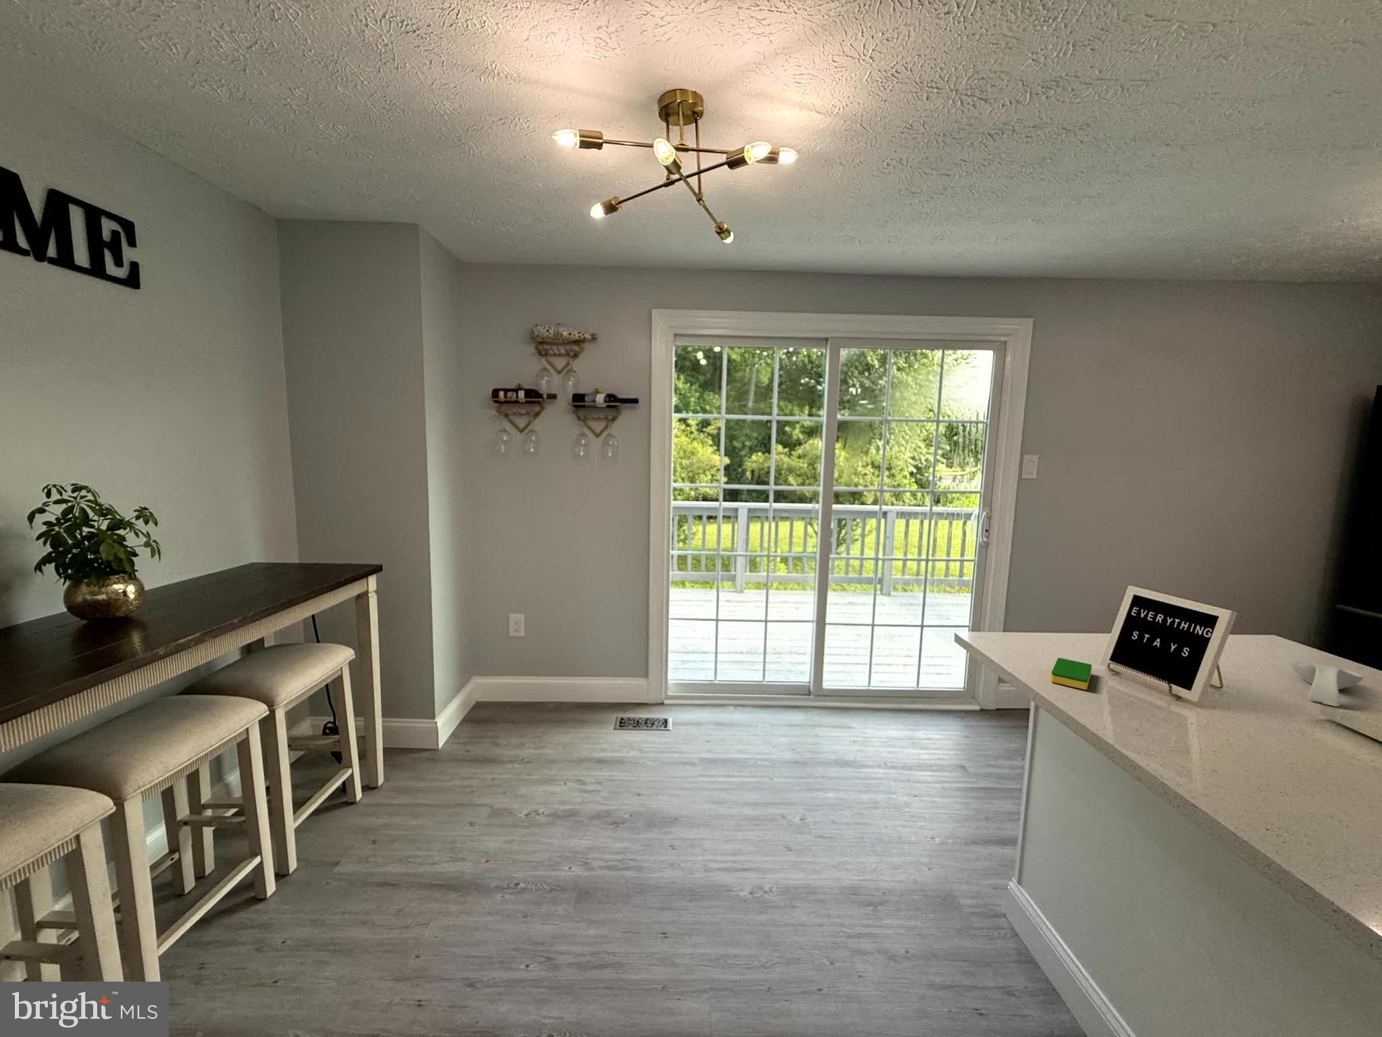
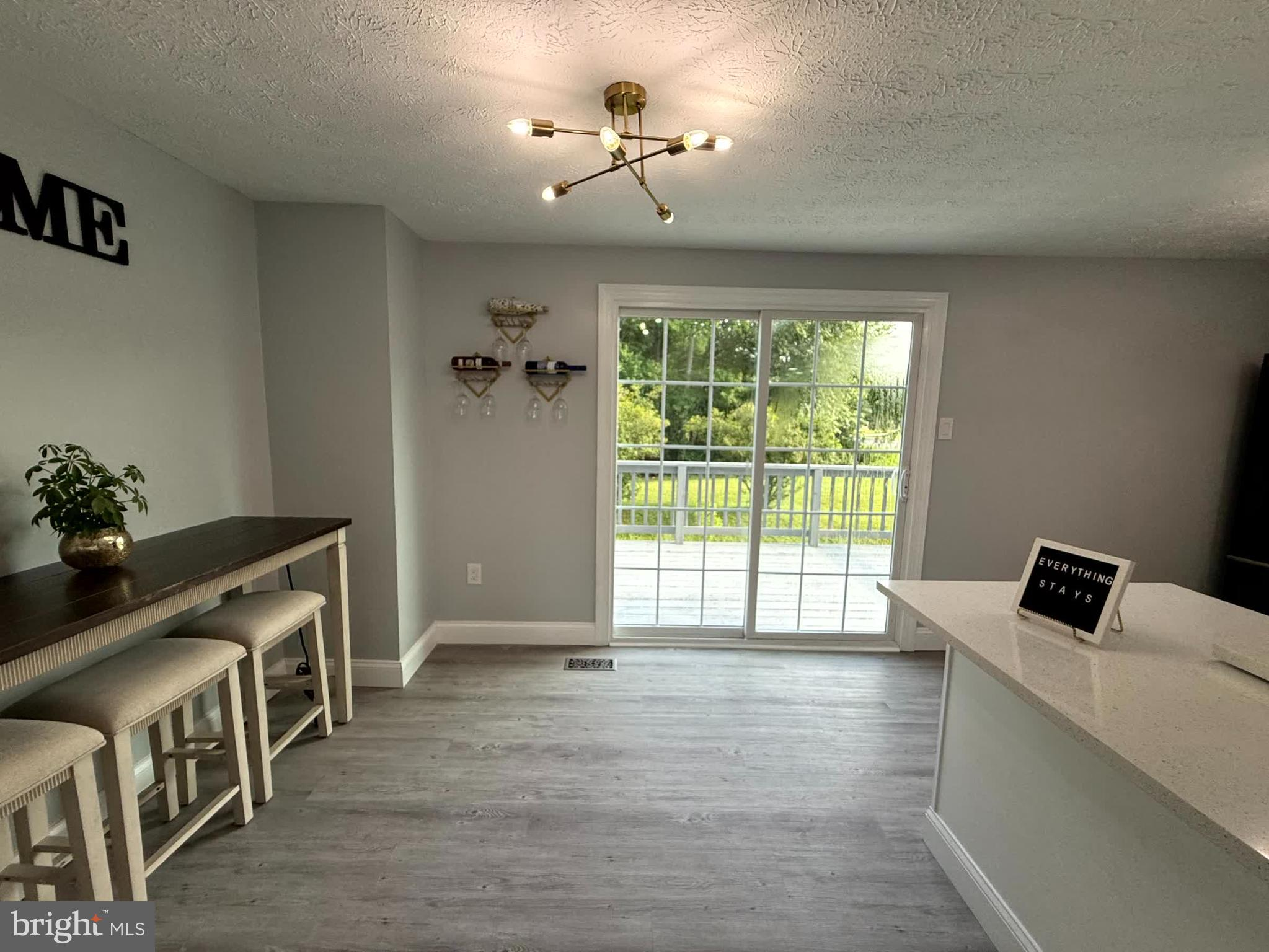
- dish sponge (1072, 672)
- spoon rest (1326, 675)
